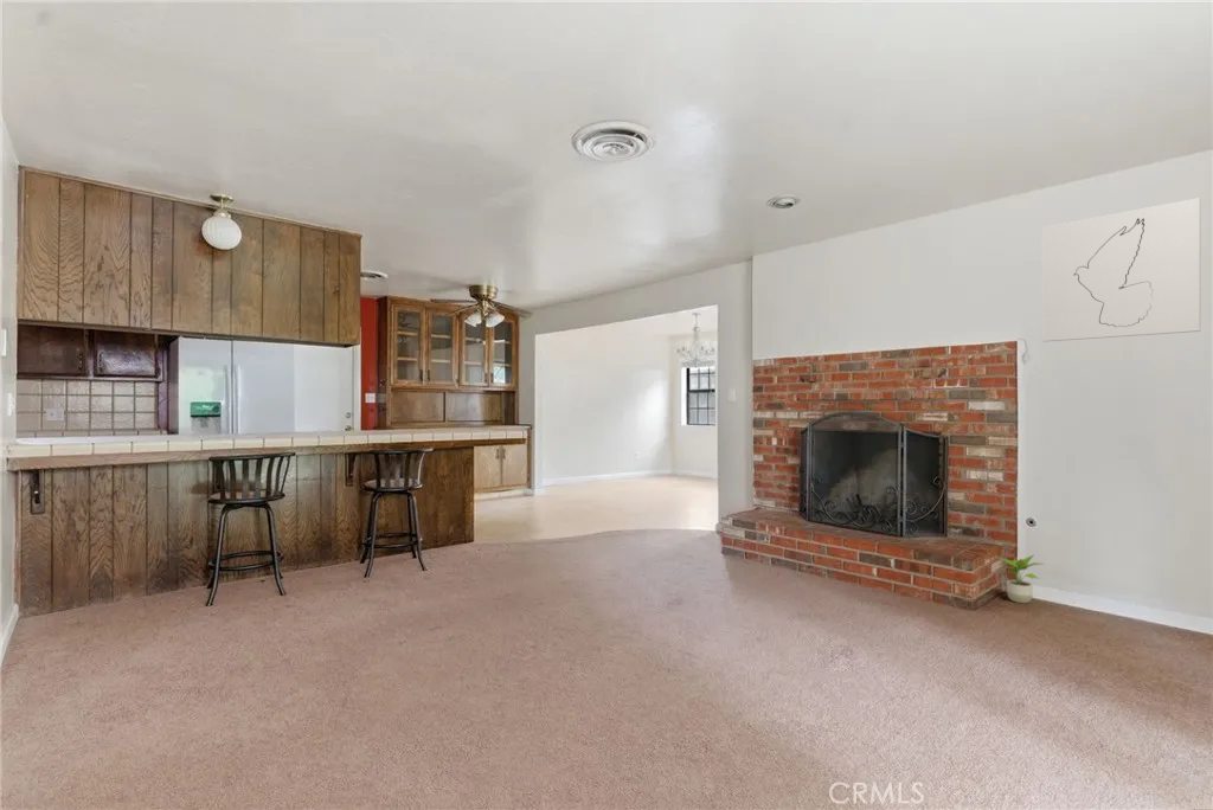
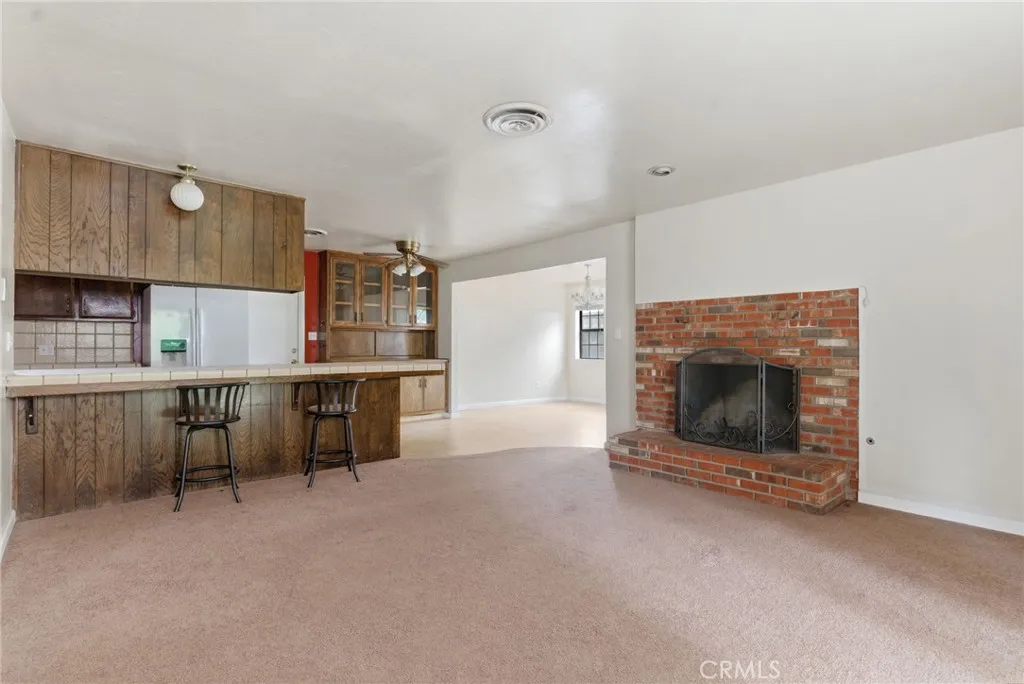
- wall art (1115, 275)
- potted plant (1020, 577)
